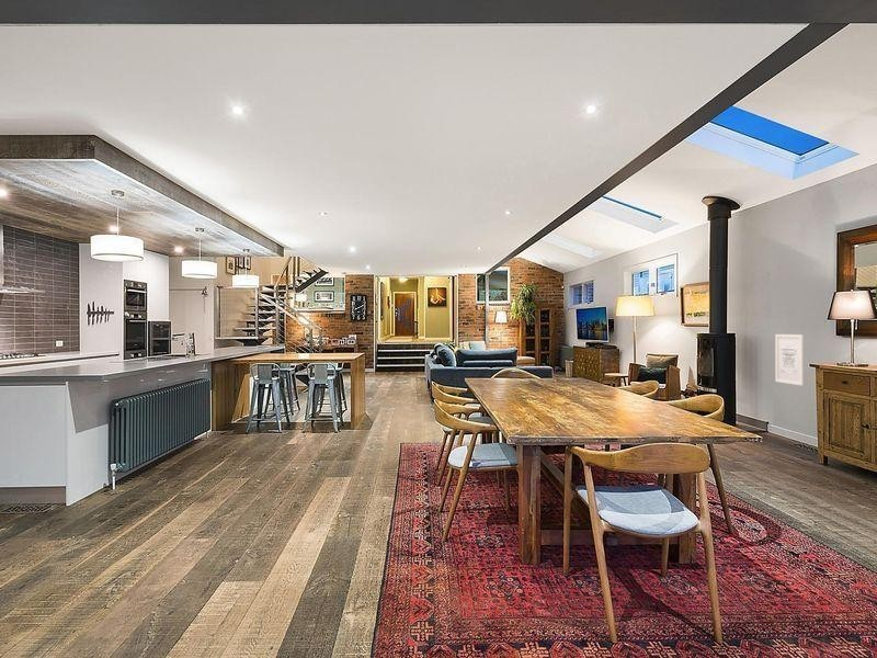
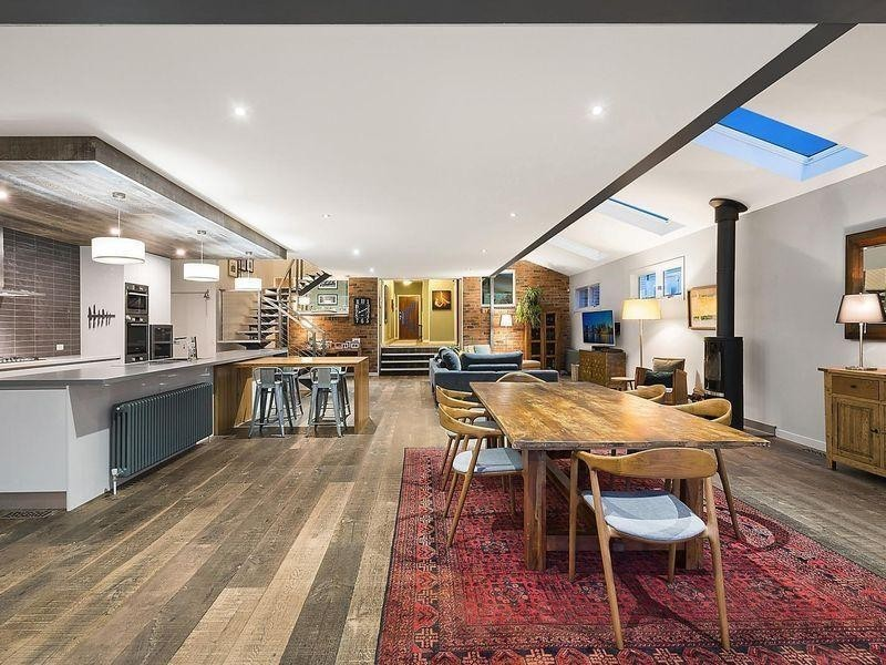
- wall art (788, 359)
